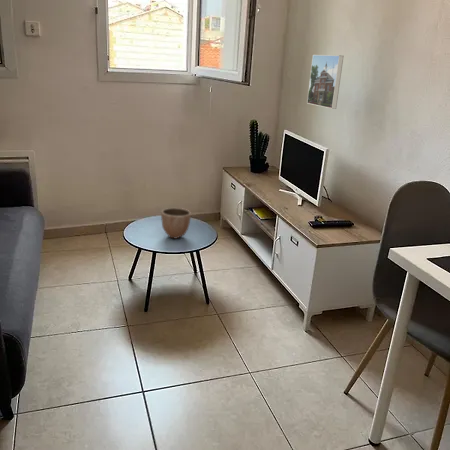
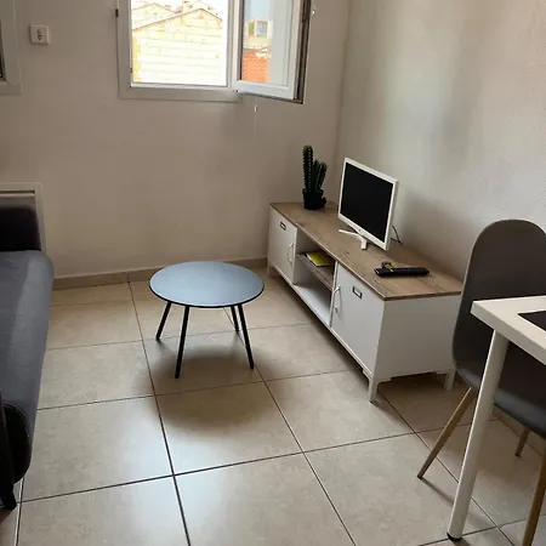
- decorative bowl (175, 224)
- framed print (324, 81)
